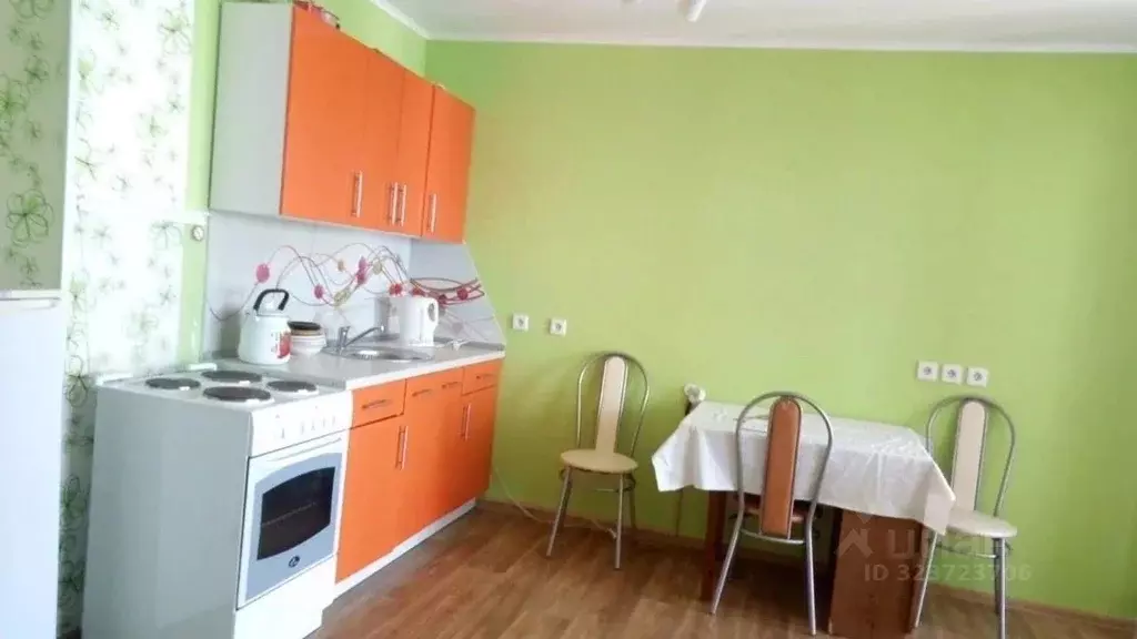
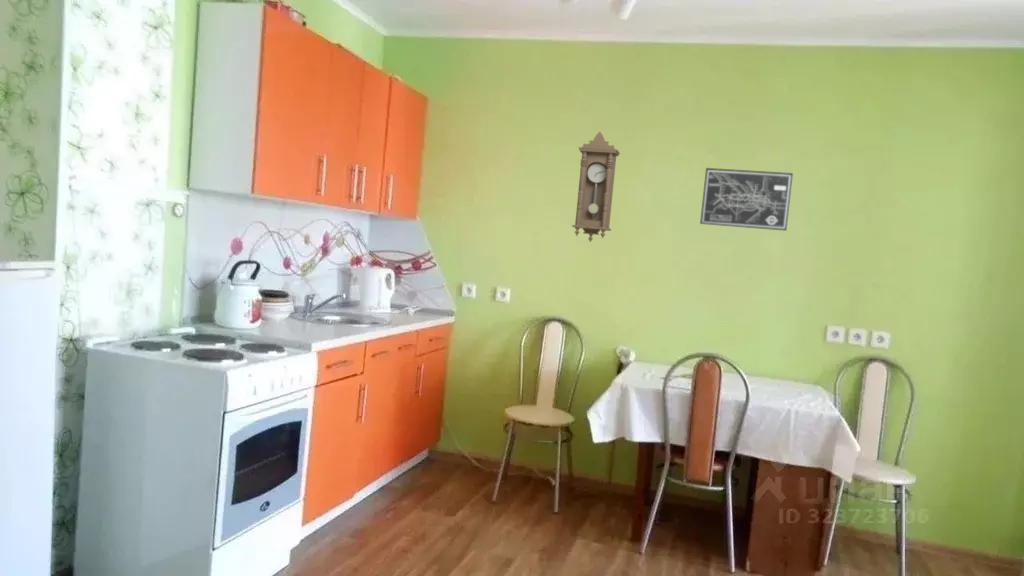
+ wall art (745, 198)
+ pendulum clock (595, 187)
